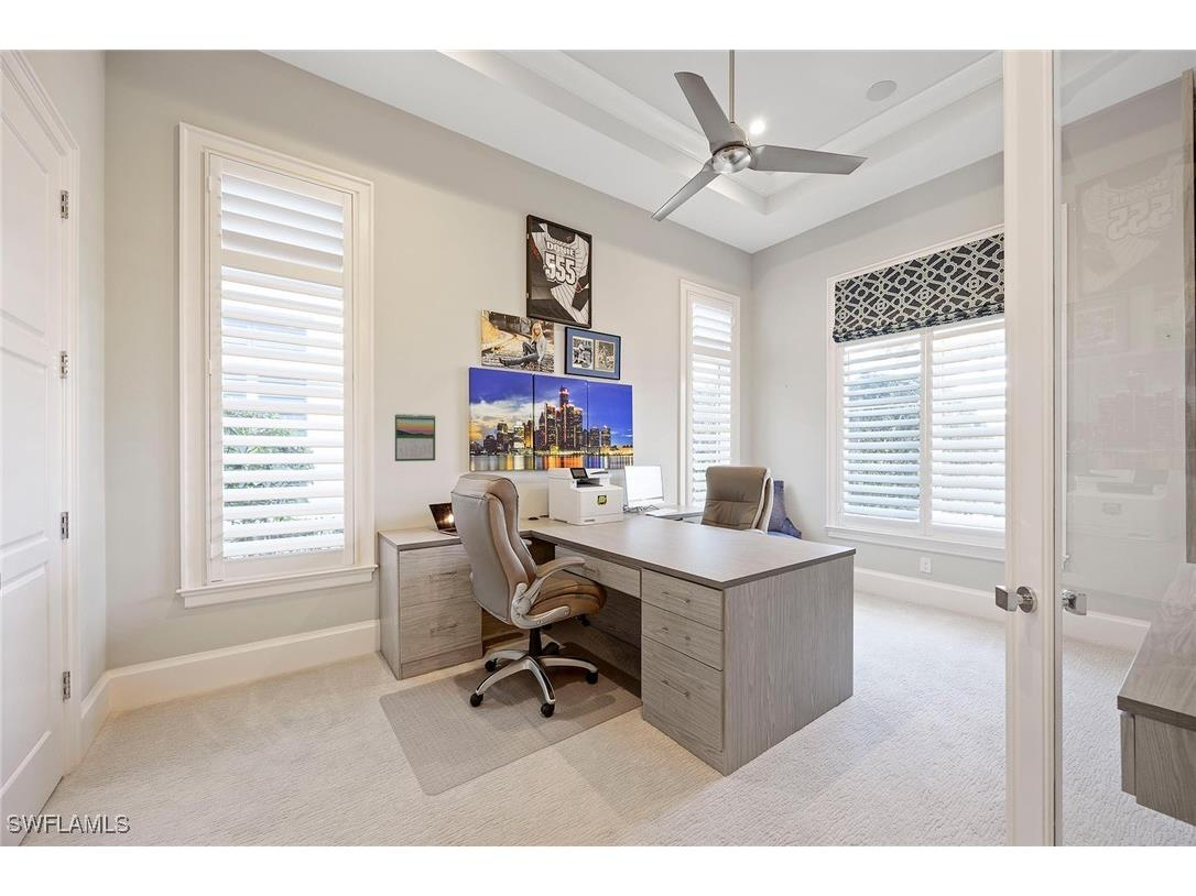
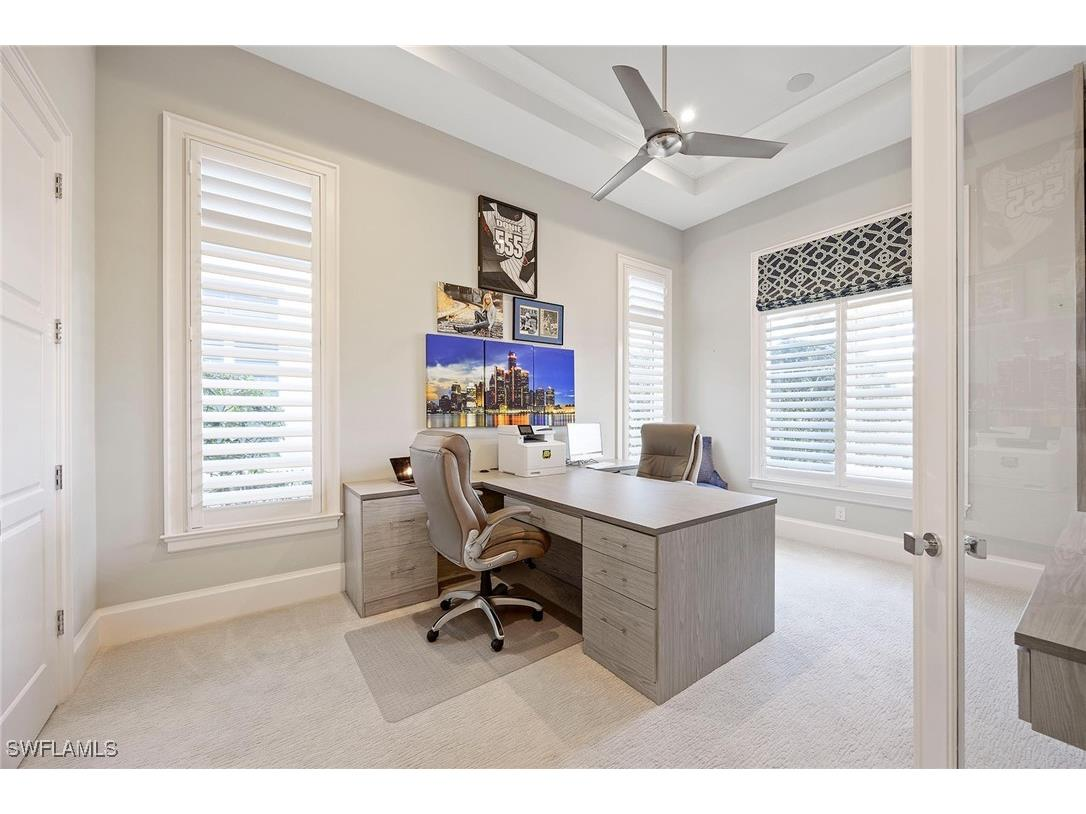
- calendar (415, 437)
